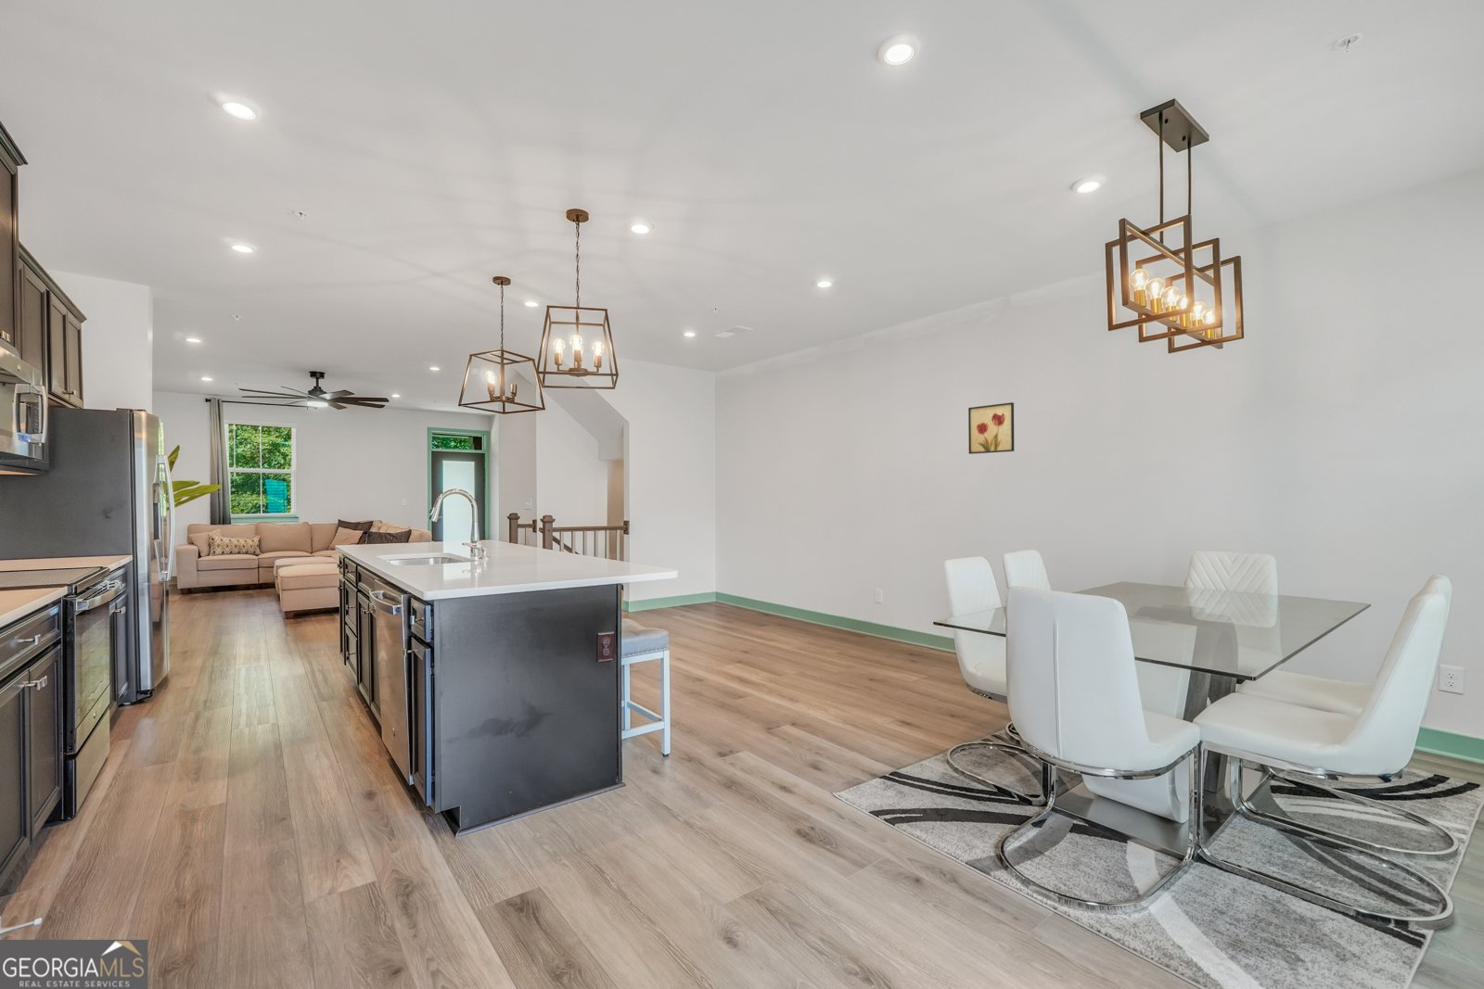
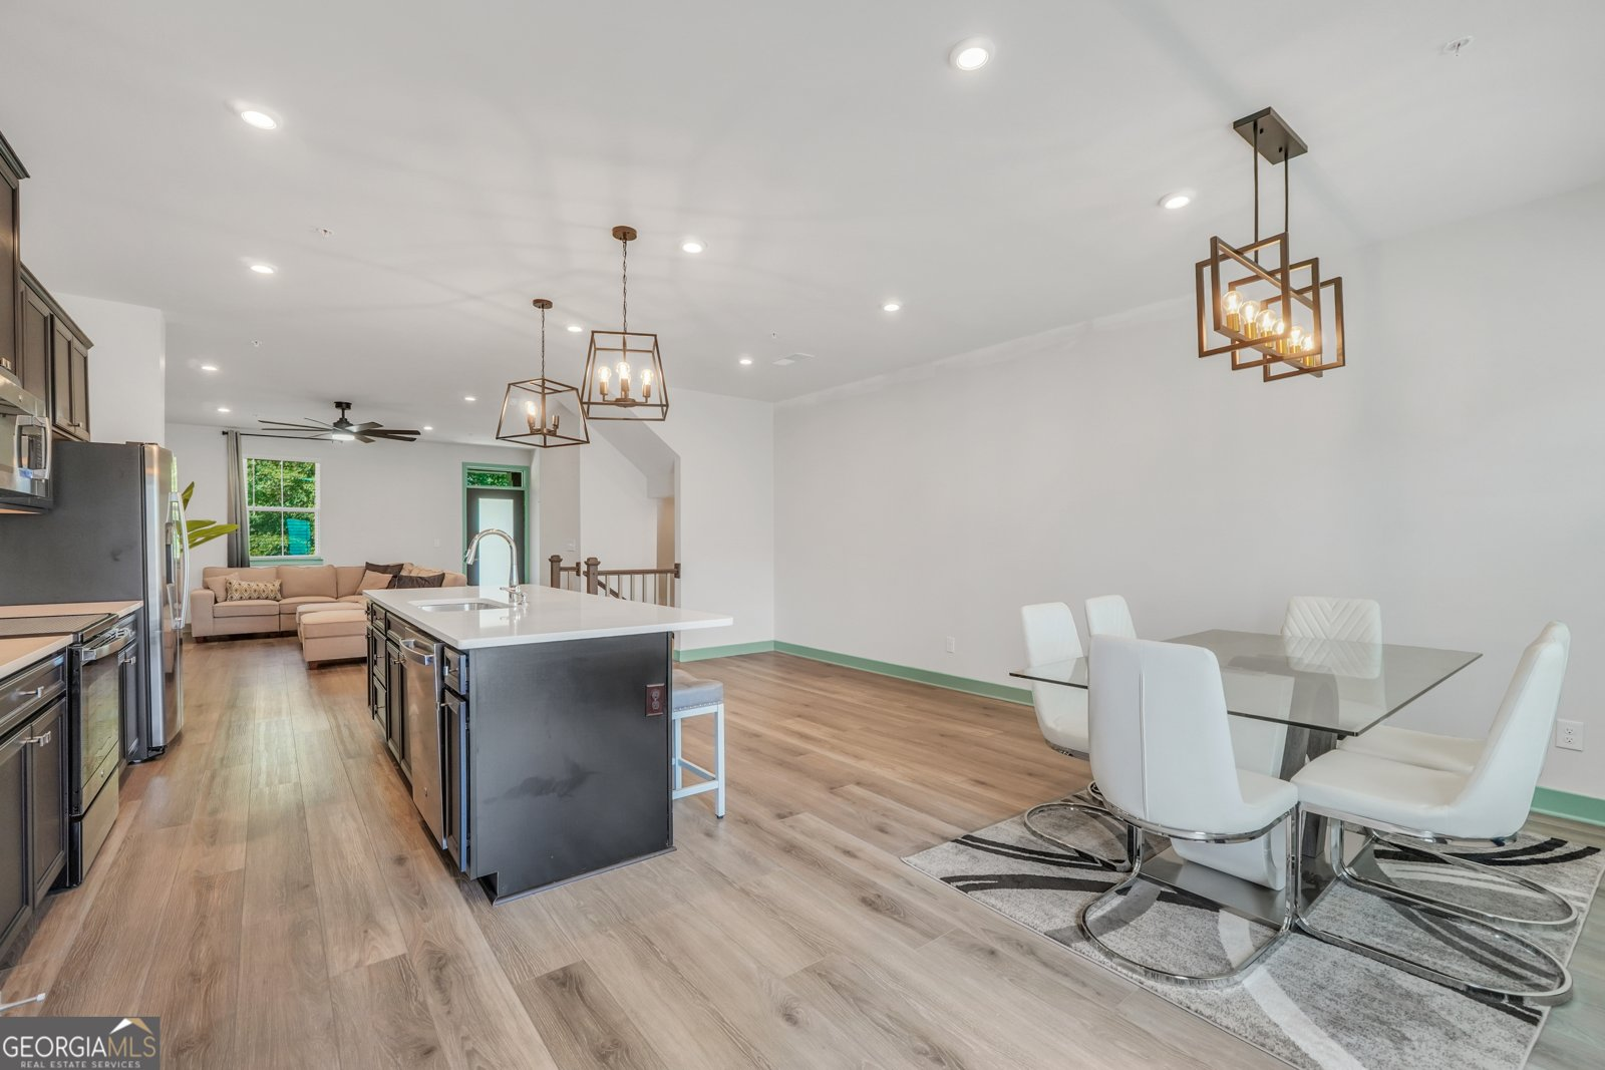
- wall art (990, 428)
